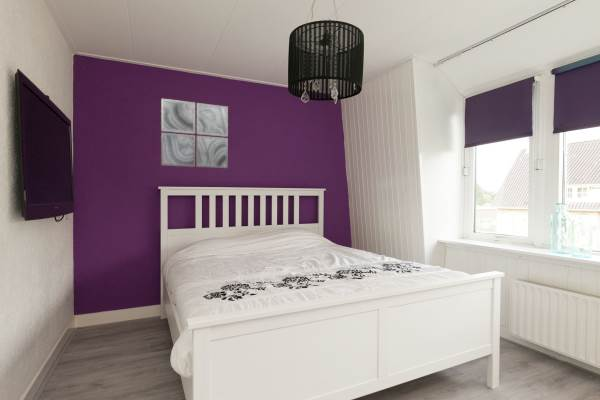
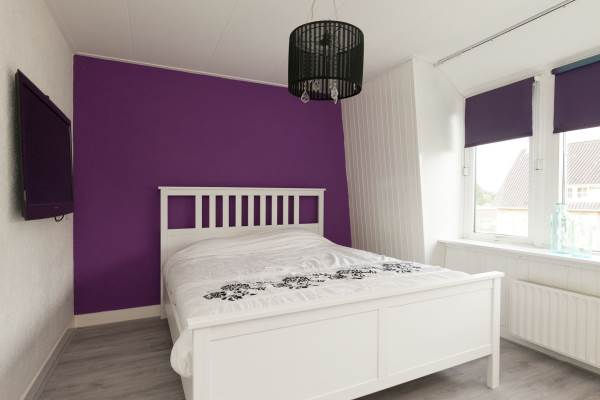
- wall art (194, 135)
